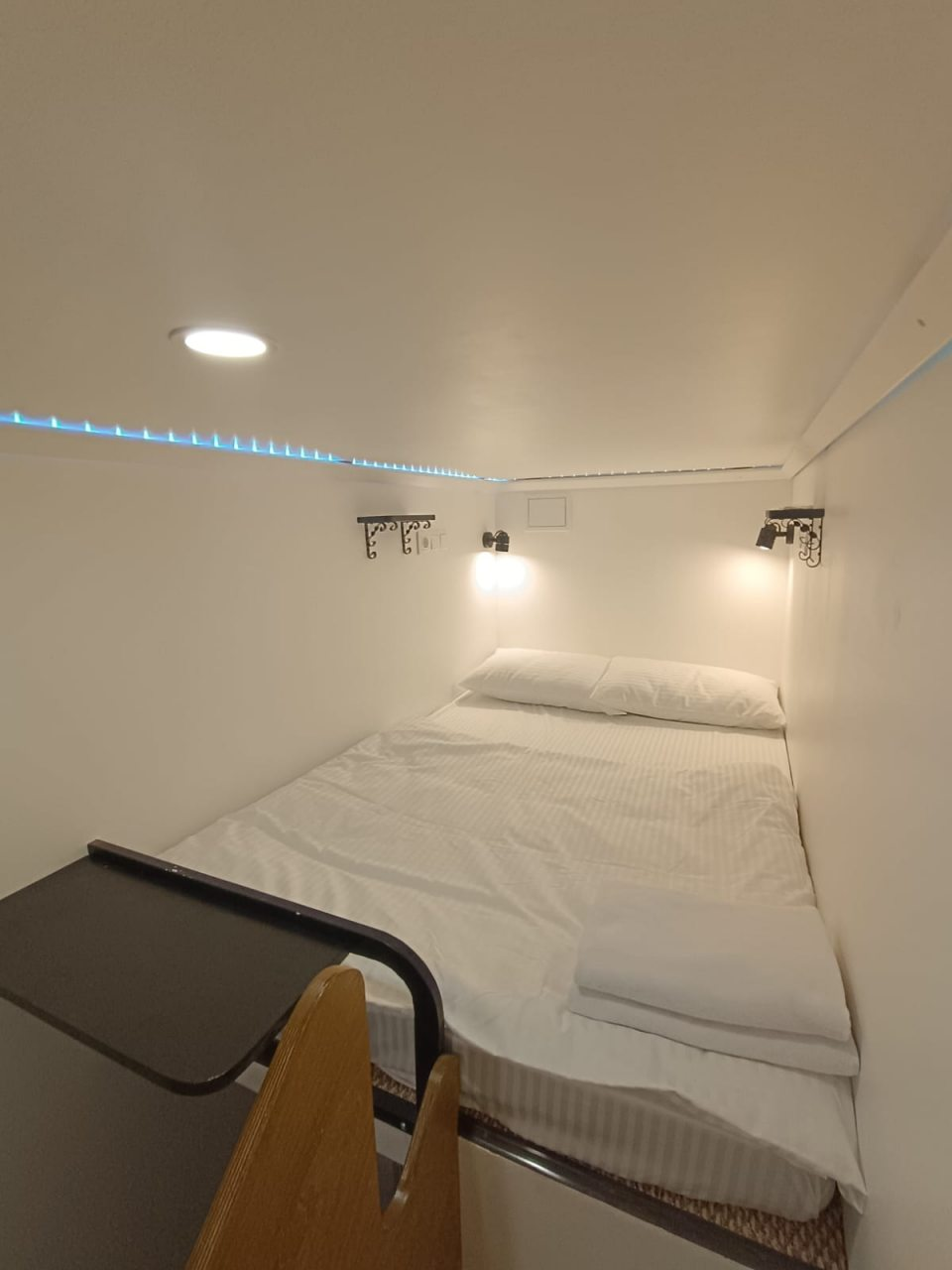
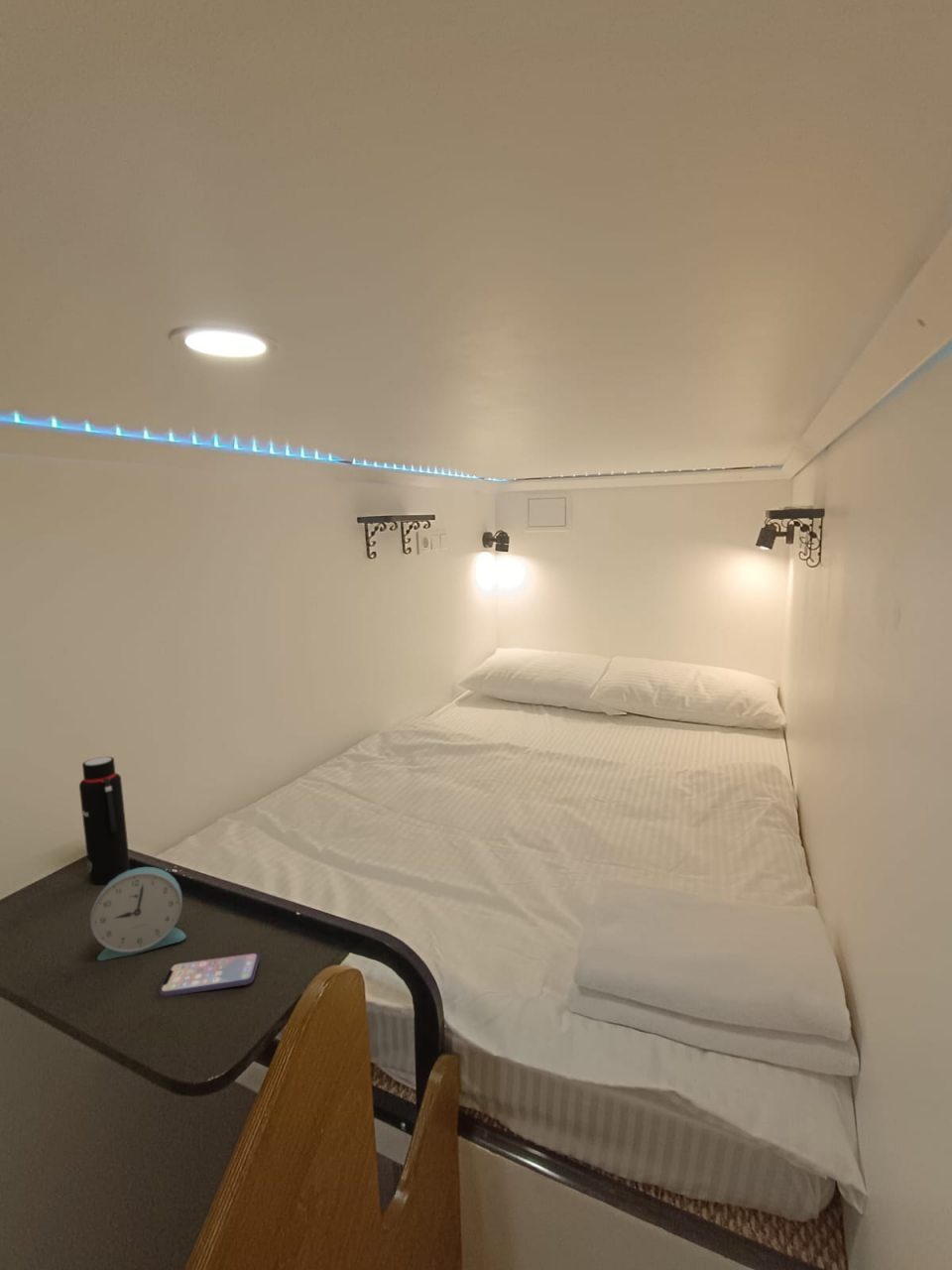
+ smartphone (211, 973)
+ alarm clock (139, 904)
+ water bottle (105, 820)
